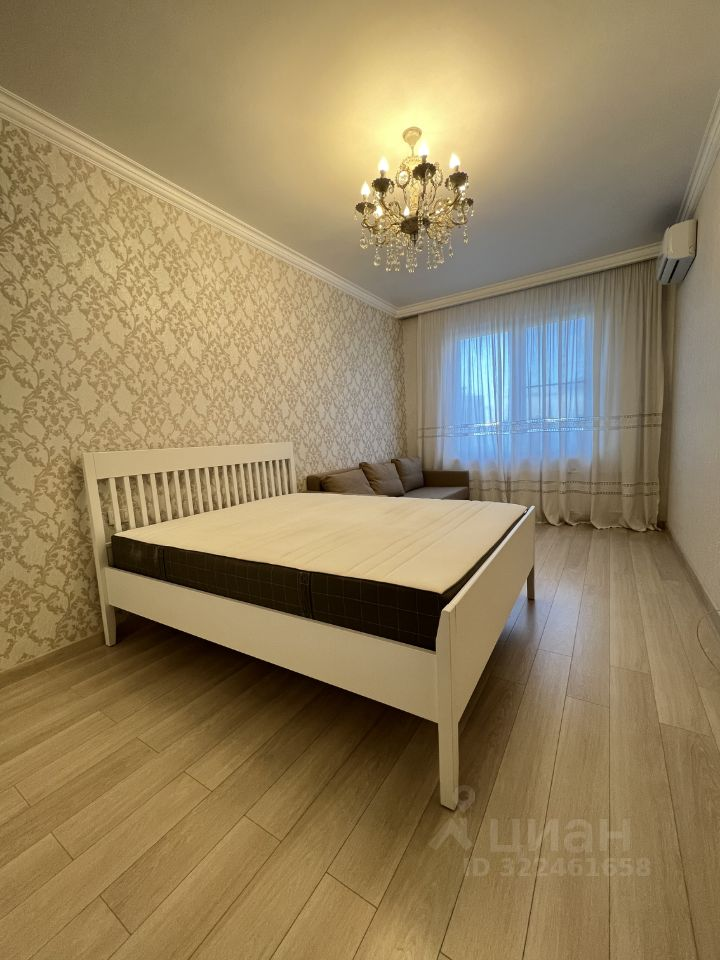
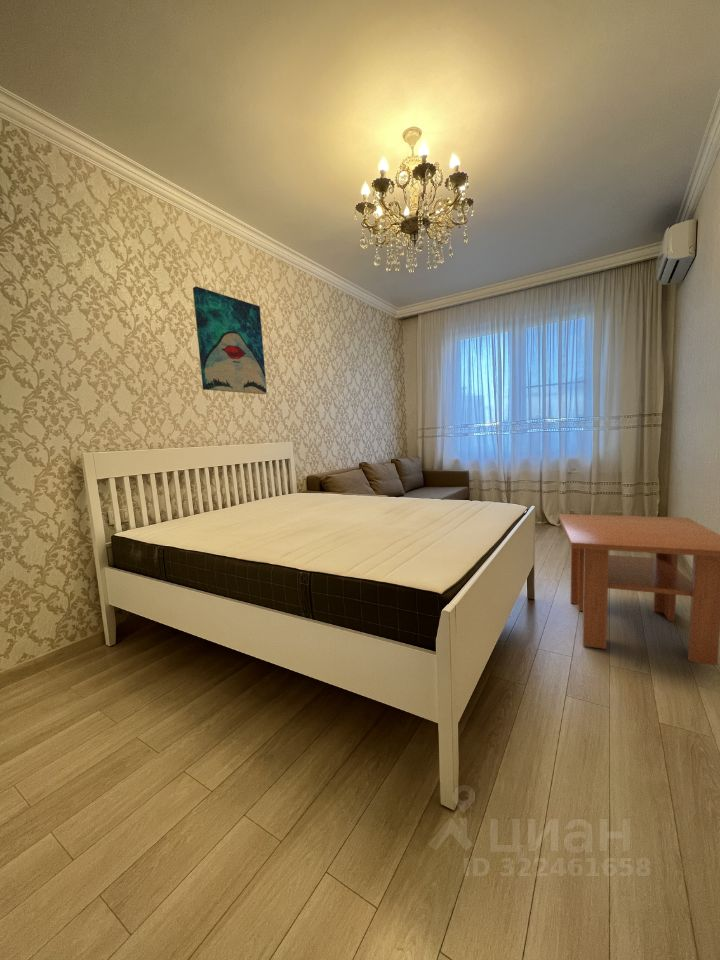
+ coffee table (633, 579)
+ wall art (233, 345)
